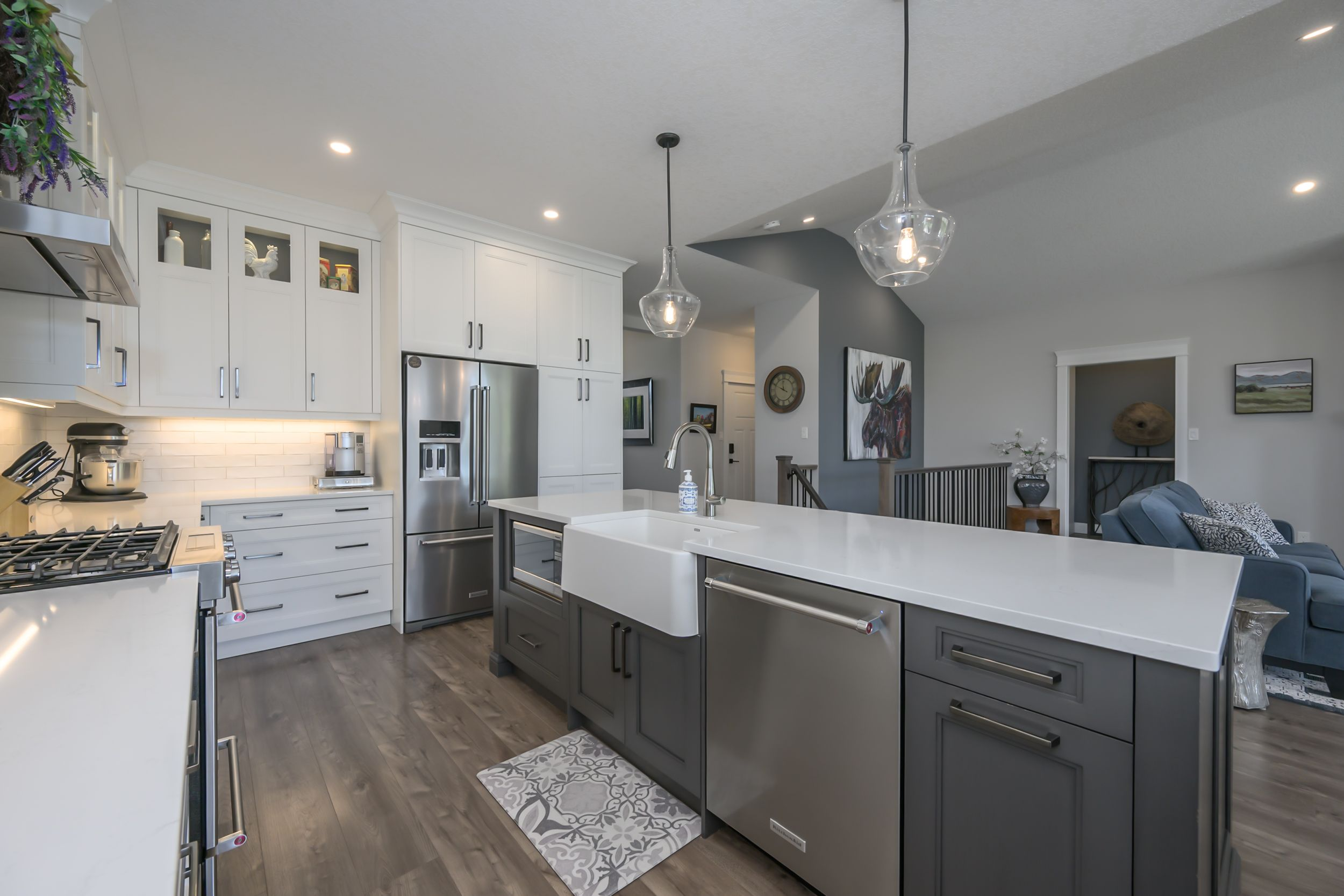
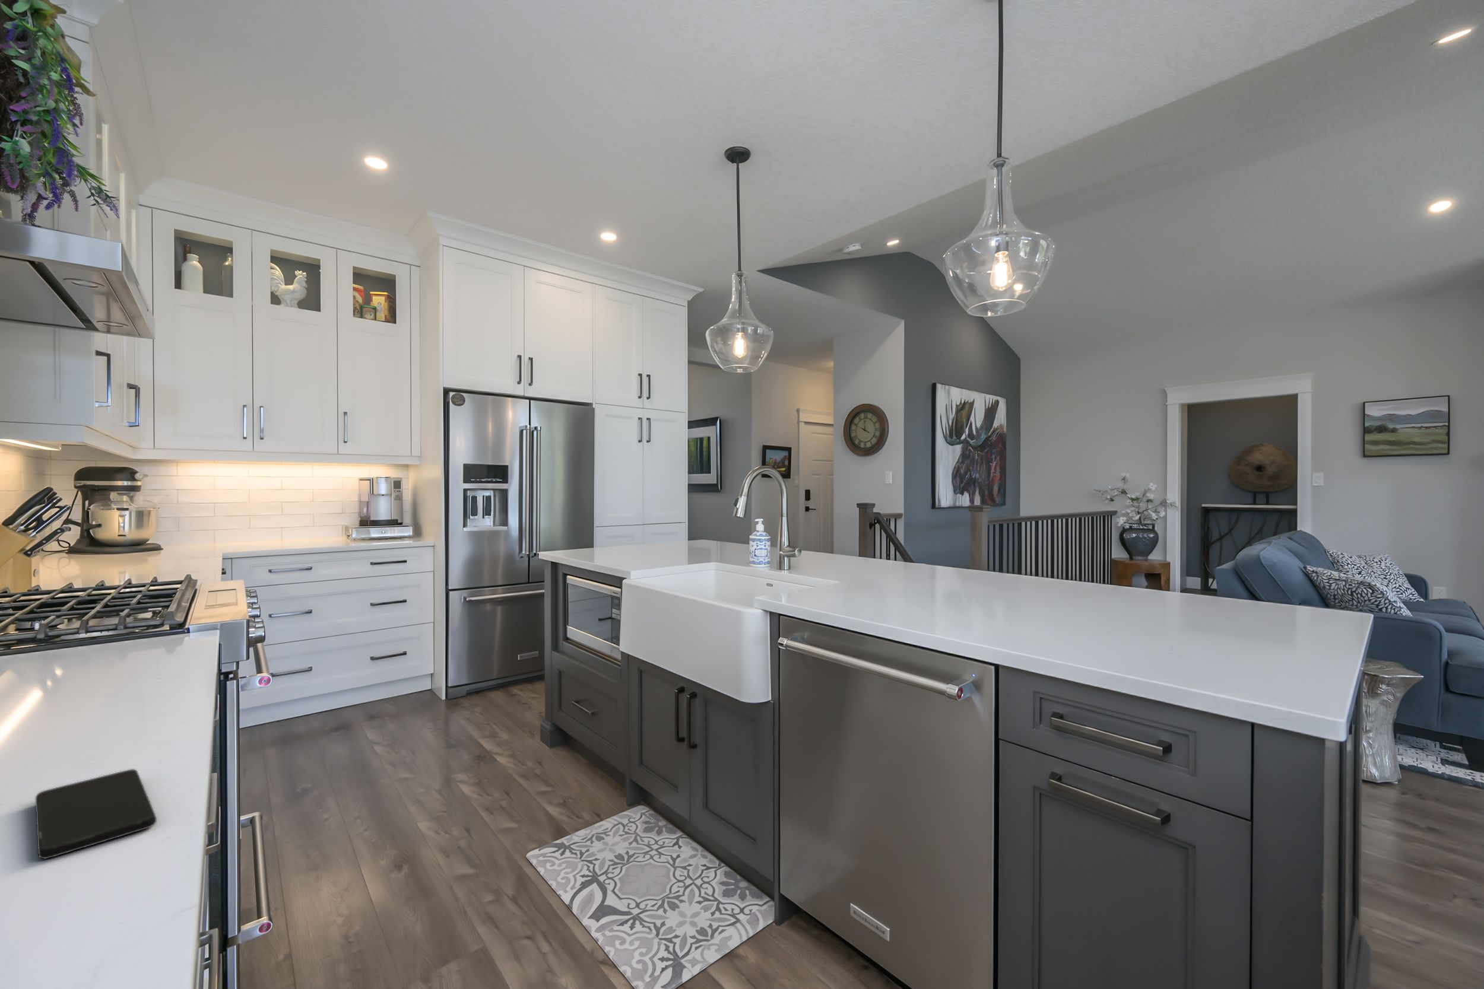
+ smartphone (94, 808)
